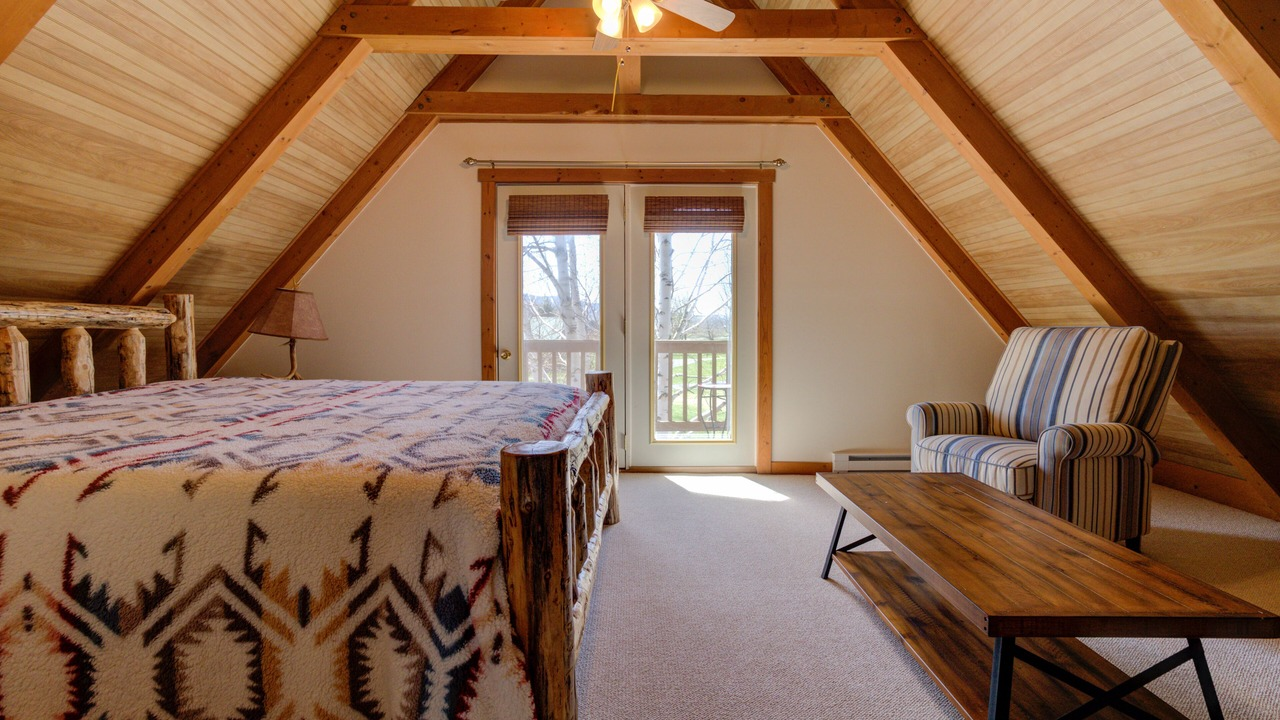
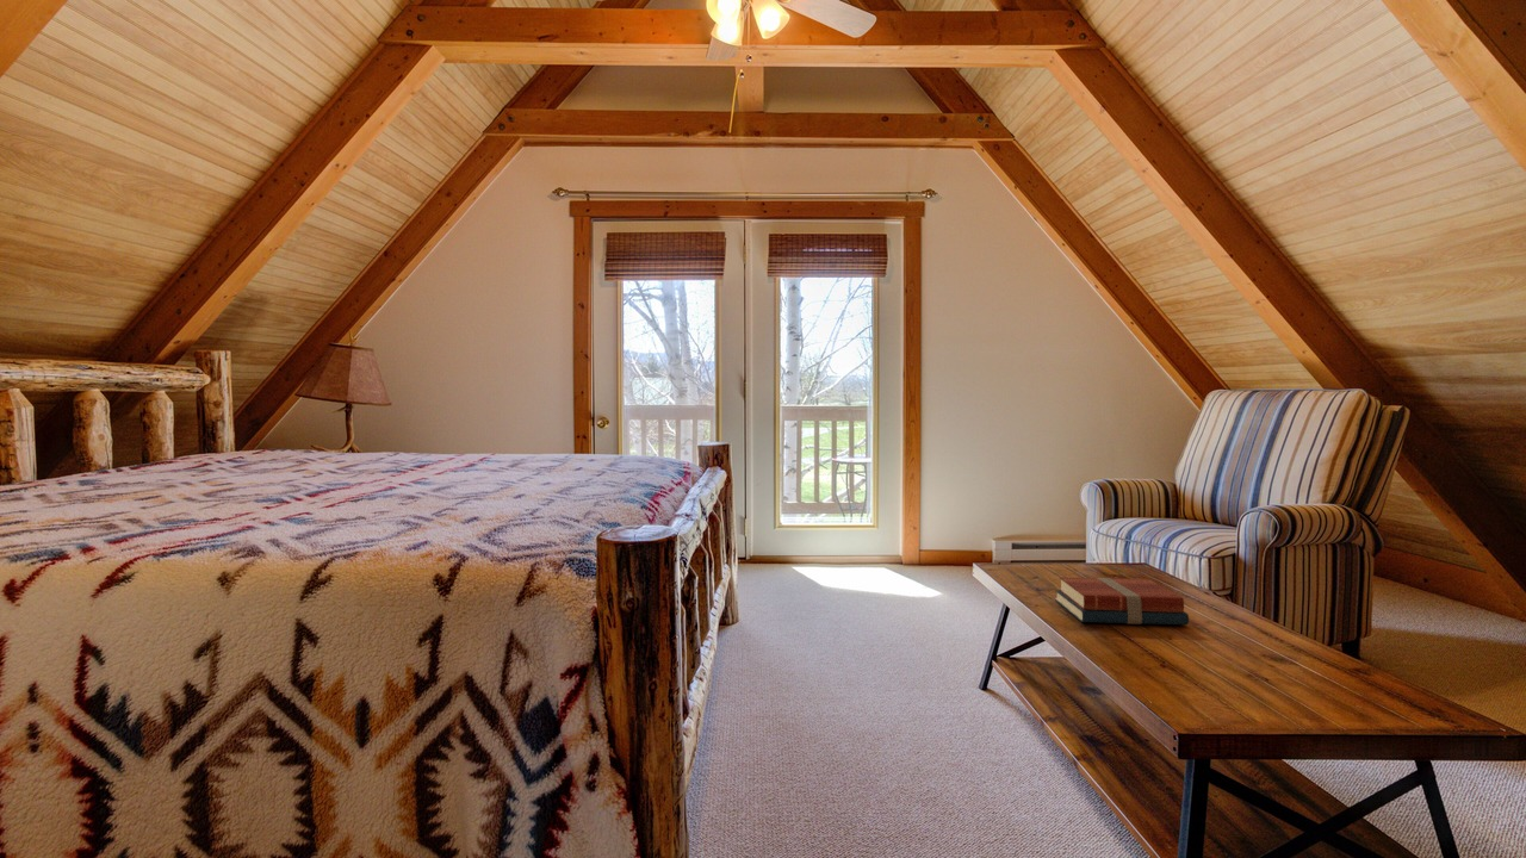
+ books (1117, 599)
